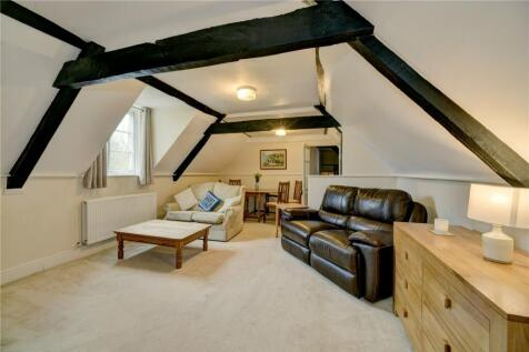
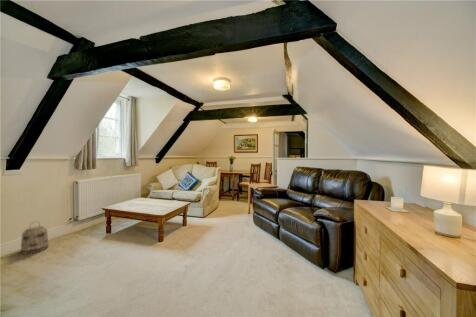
+ basket (35, 235)
